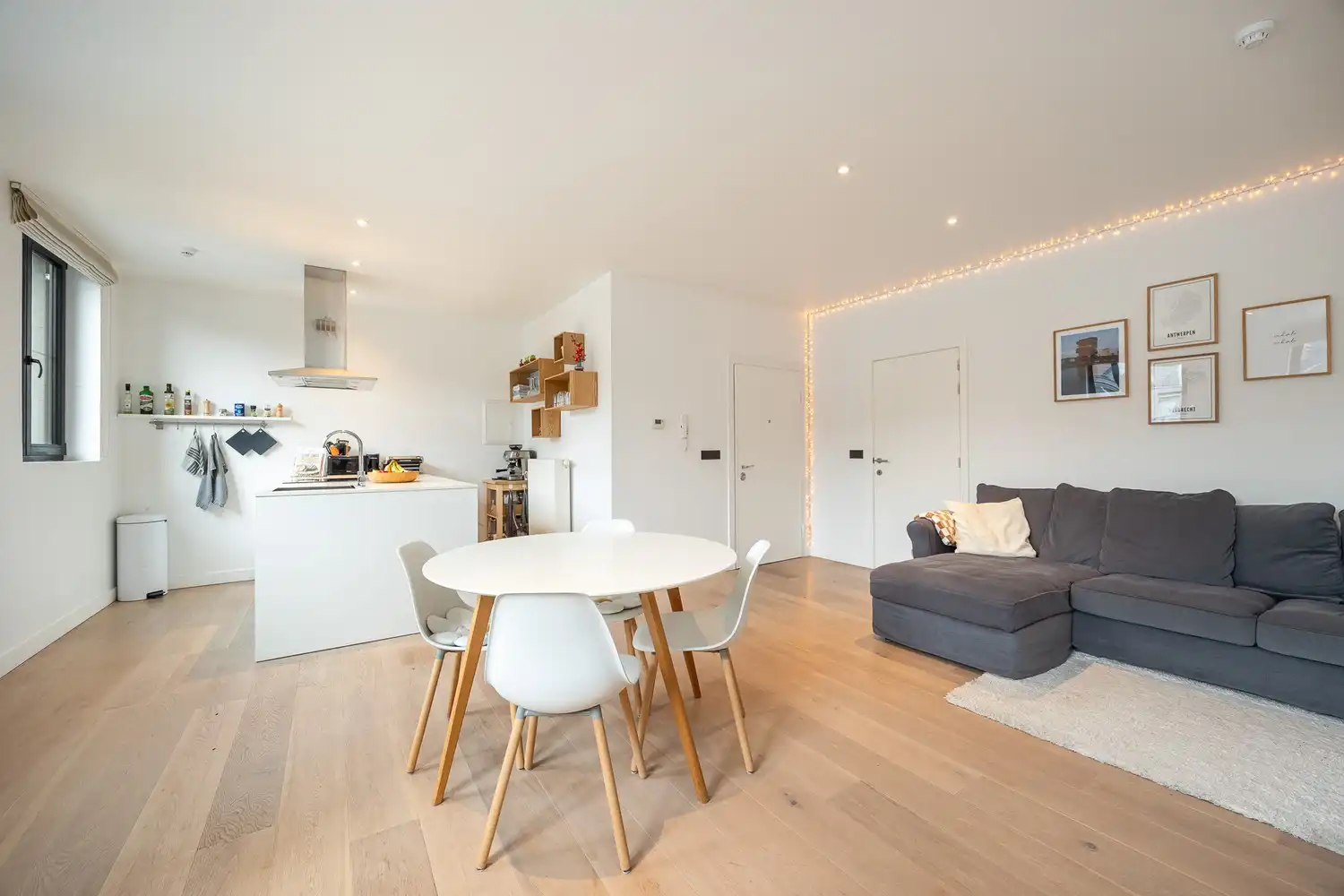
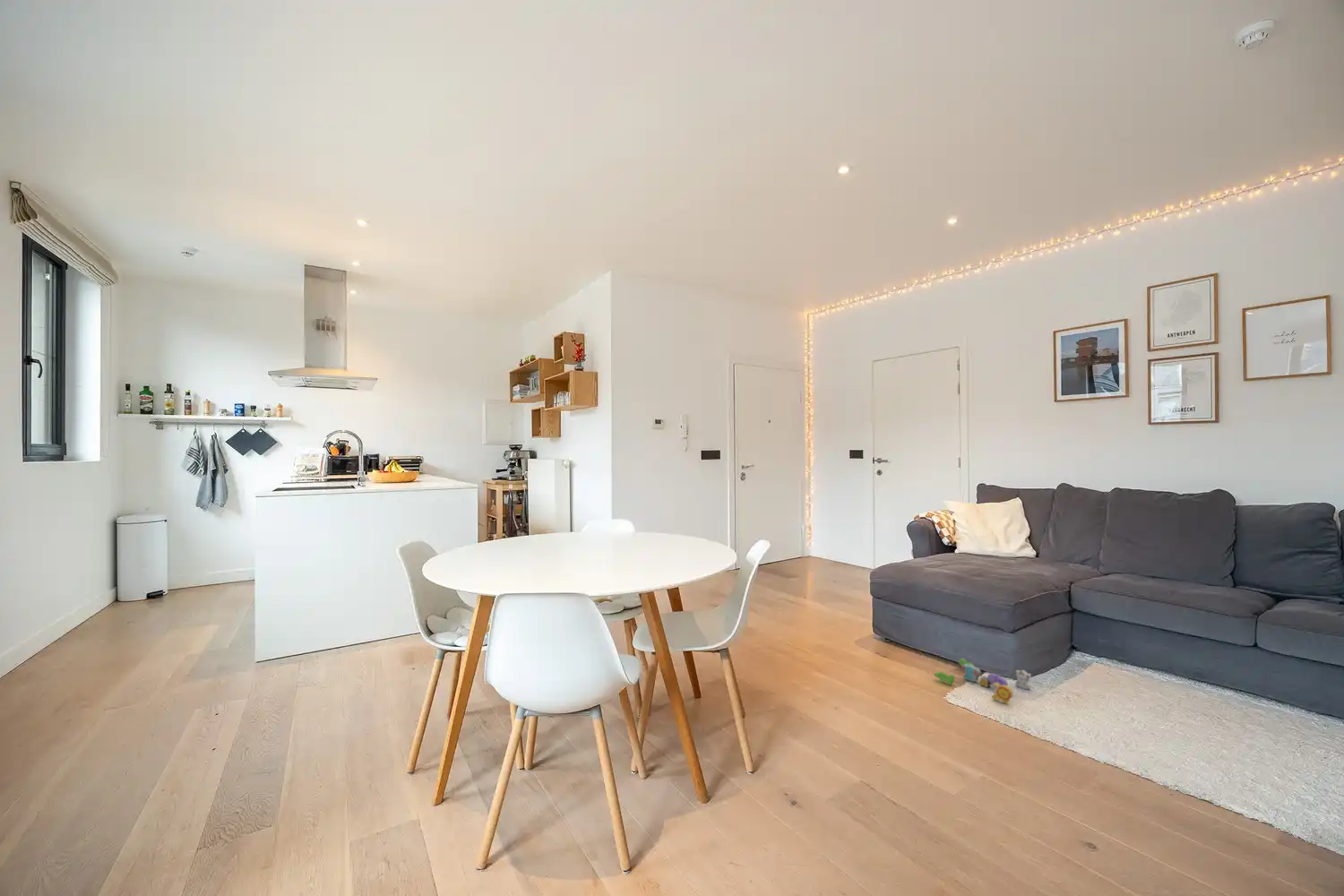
+ stacking toy (983, 676)
